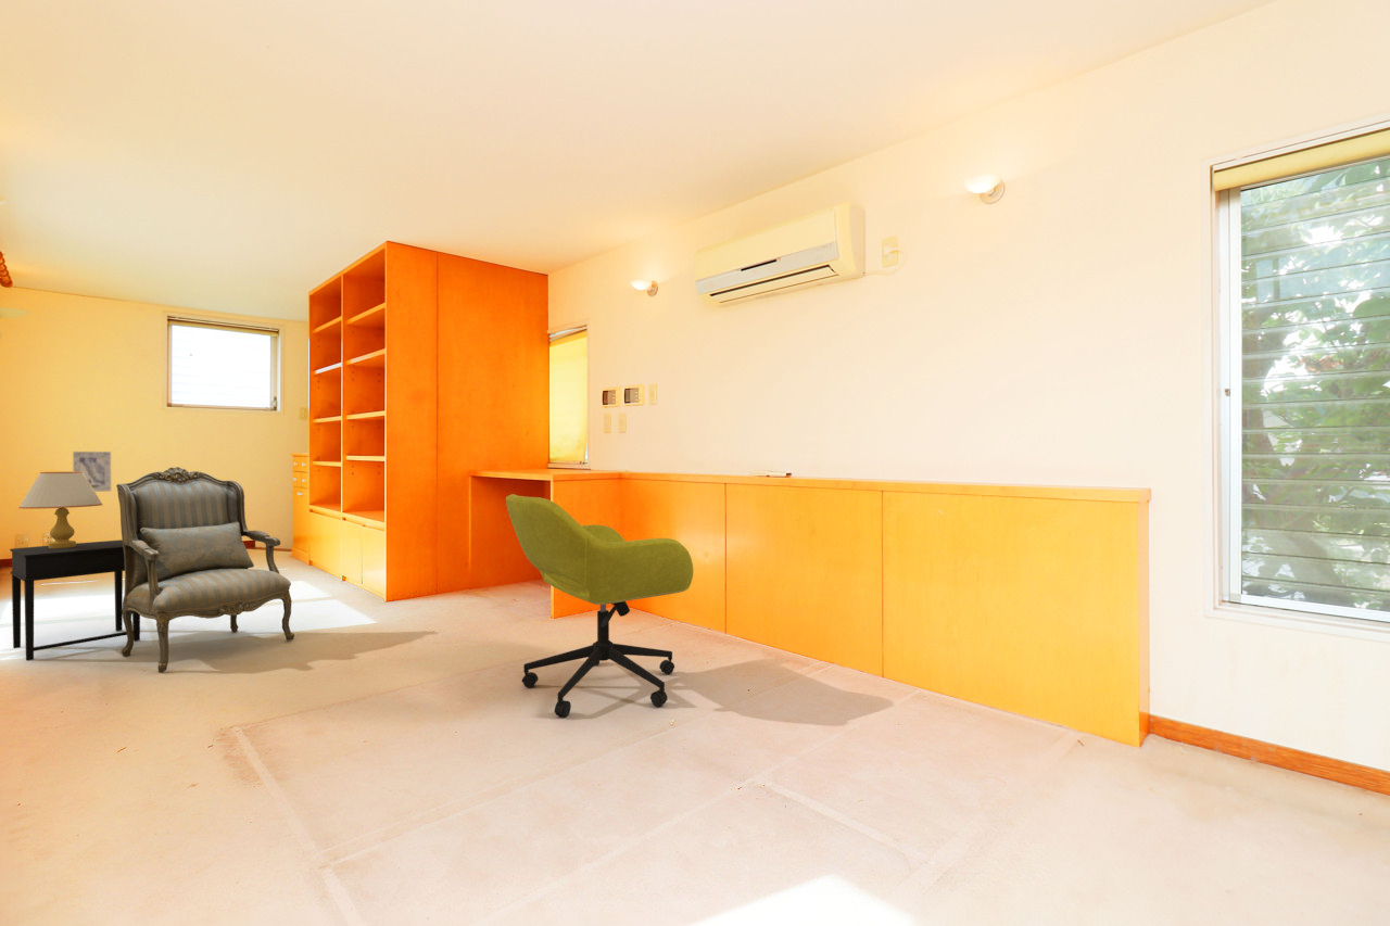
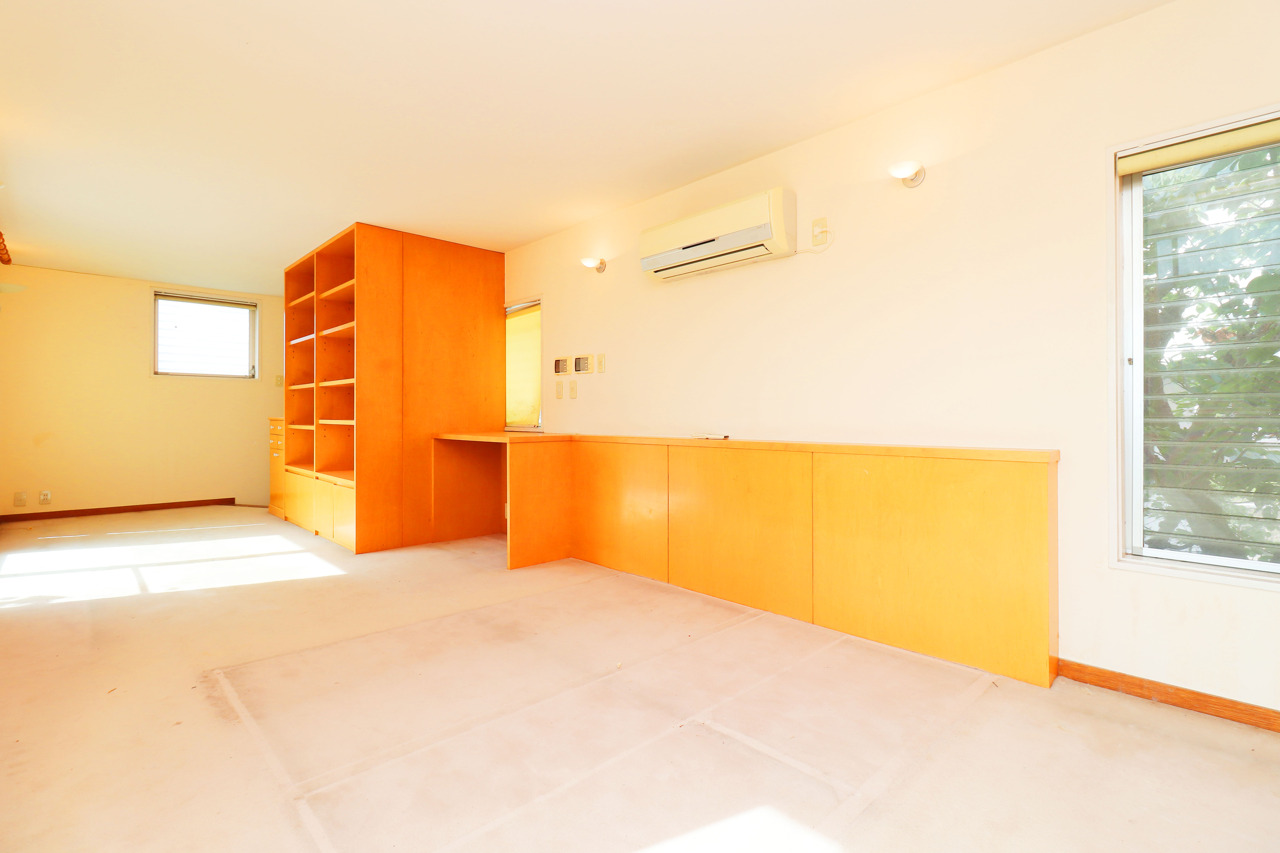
- side table (77, 575)
- wall art (92, 471)
- armchair (203, 557)
- table lamp (62, 509)
- office chair (603, 589)
